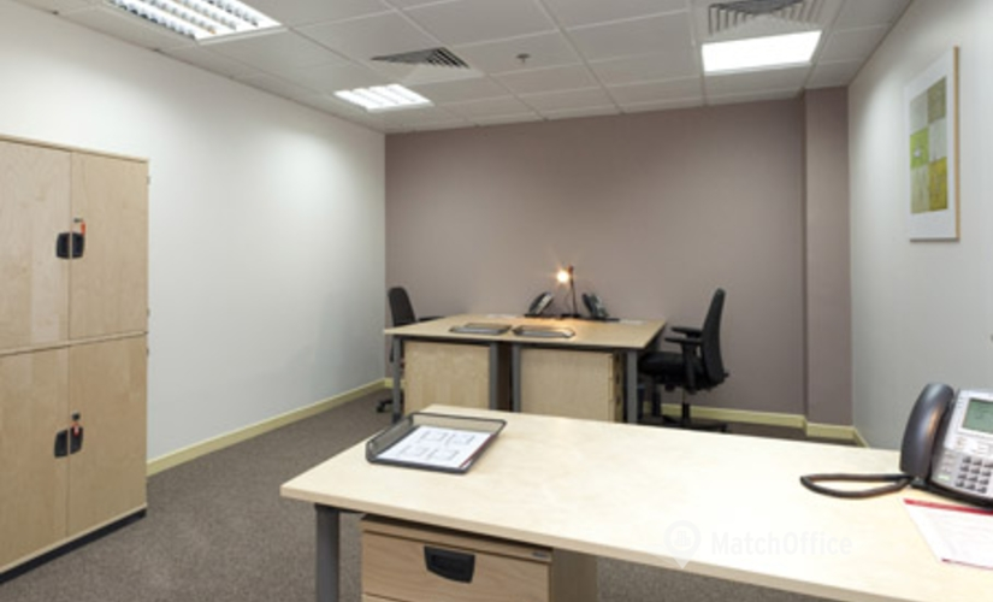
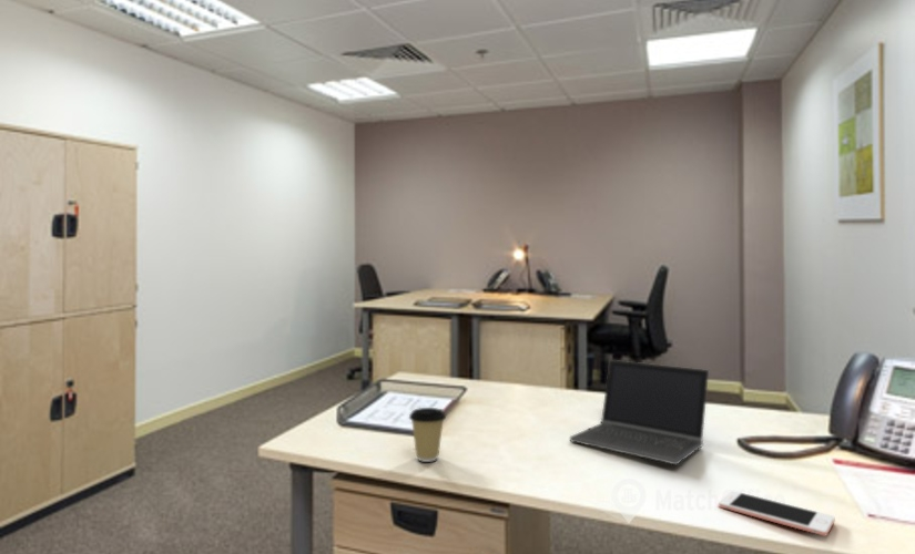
+ coffee cup (427, 433)
+ laptop computer (639, 406)
+ cell phone (774, 511)
